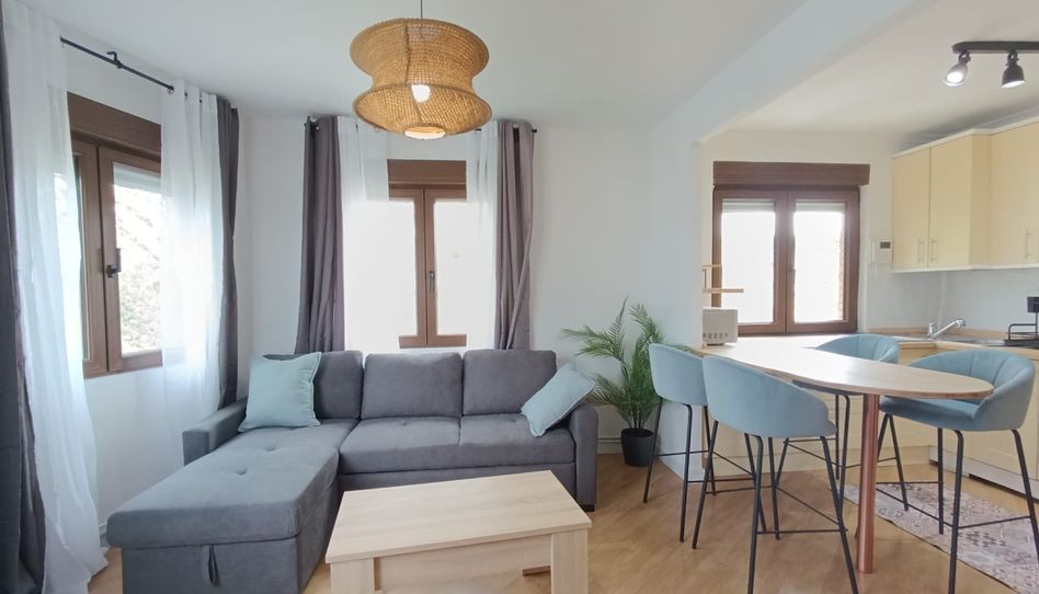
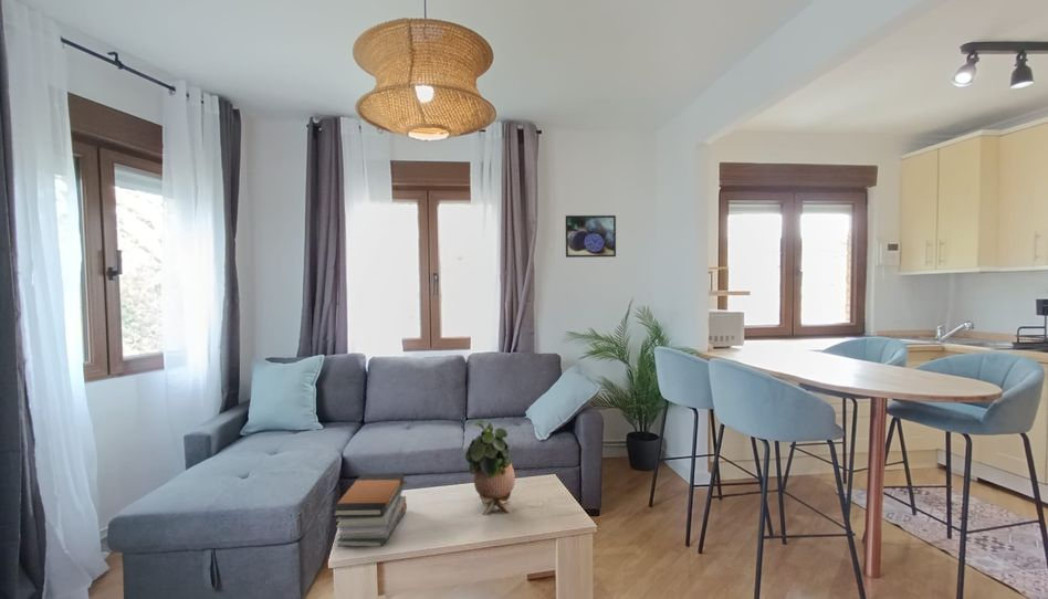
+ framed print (590, 235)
+ potted plant (489, 463)
+ book stack (373, 508)
